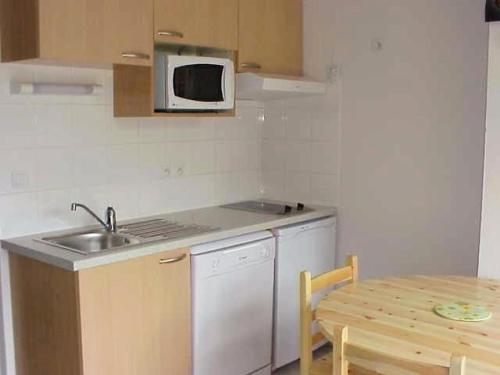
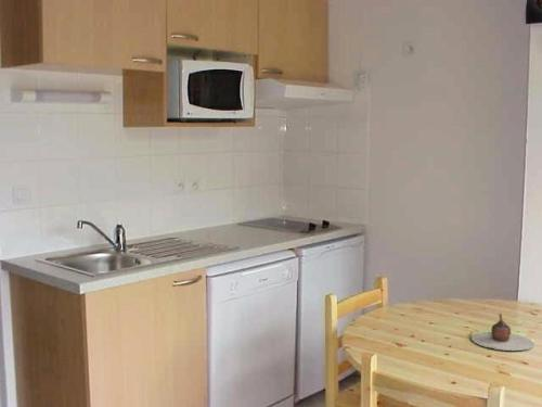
+ teapot (502, 328)
